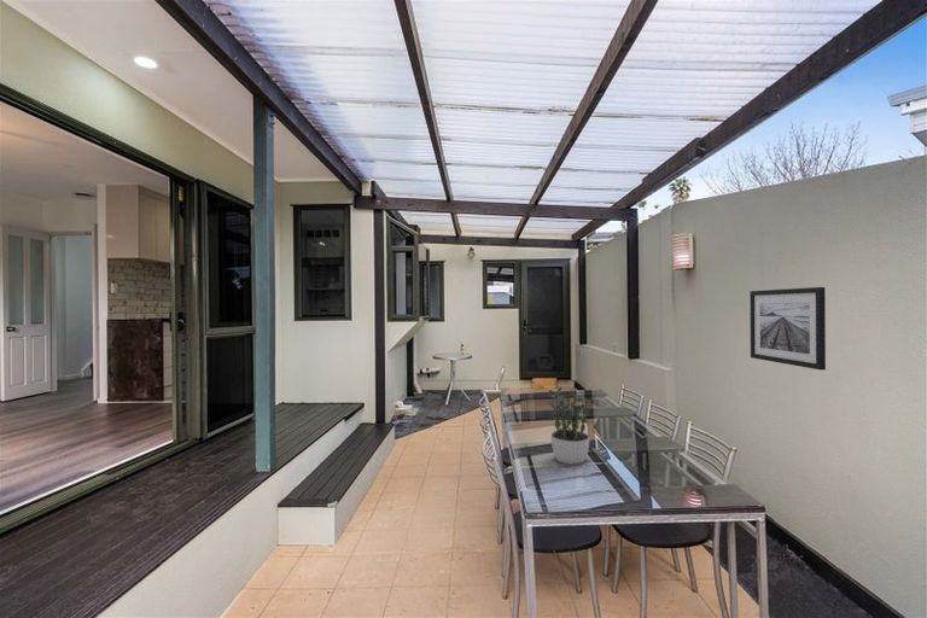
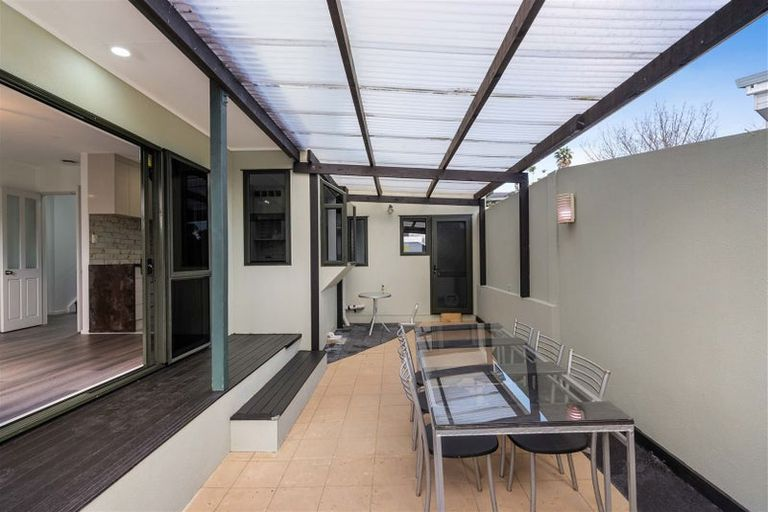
- potted plant (569, 421)
- wall art (783, 326)
